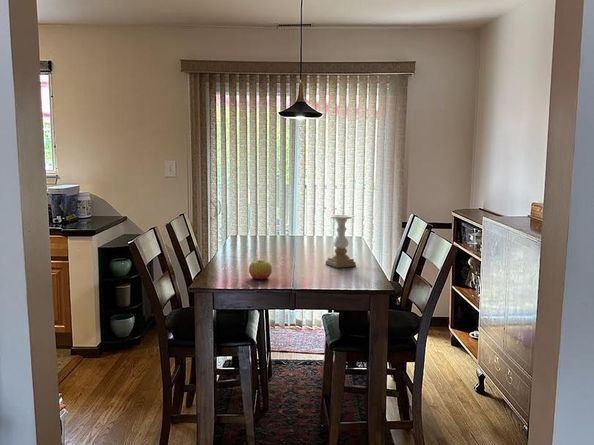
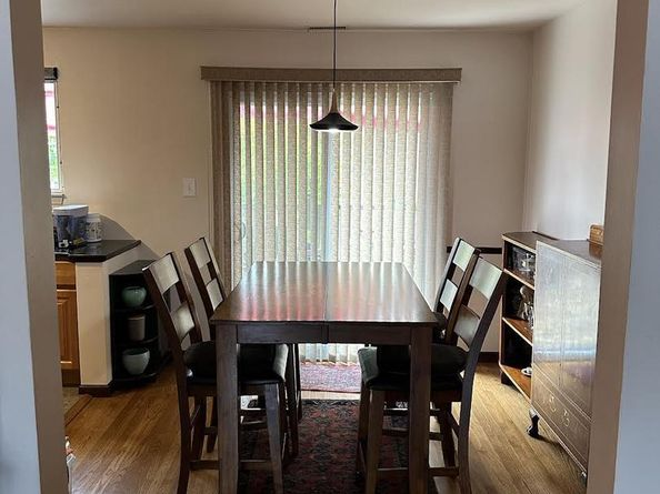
- candle holder (341, 240)
- apple (260, 269)
